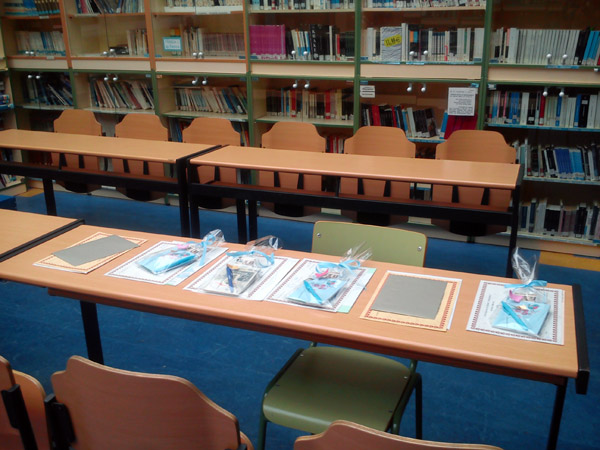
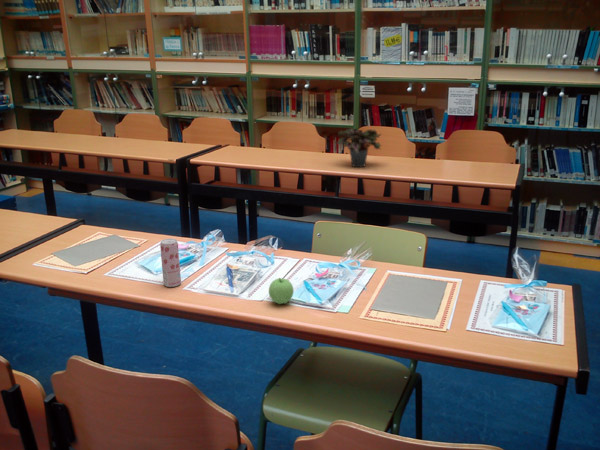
+ beverage can (170, 262)
+ apple (281, 290)
+ potted plant (359, 147)
